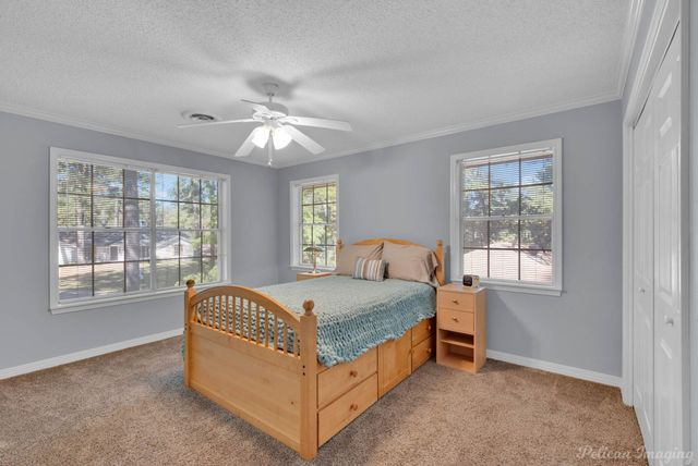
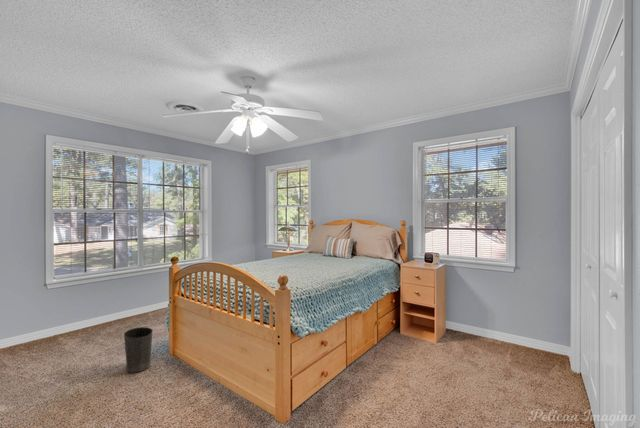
+ waste basket (138, 349)
